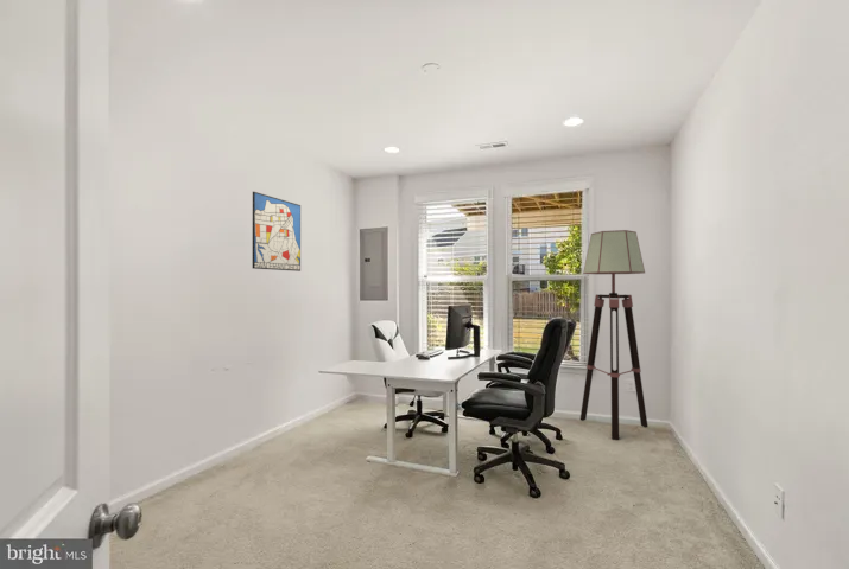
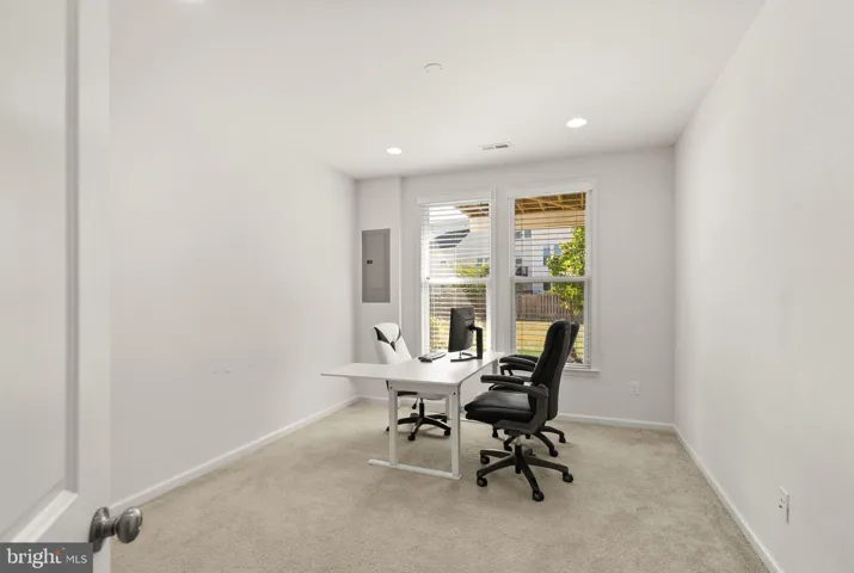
- wall art (278, 234)
- floor lamp (612, 330)
